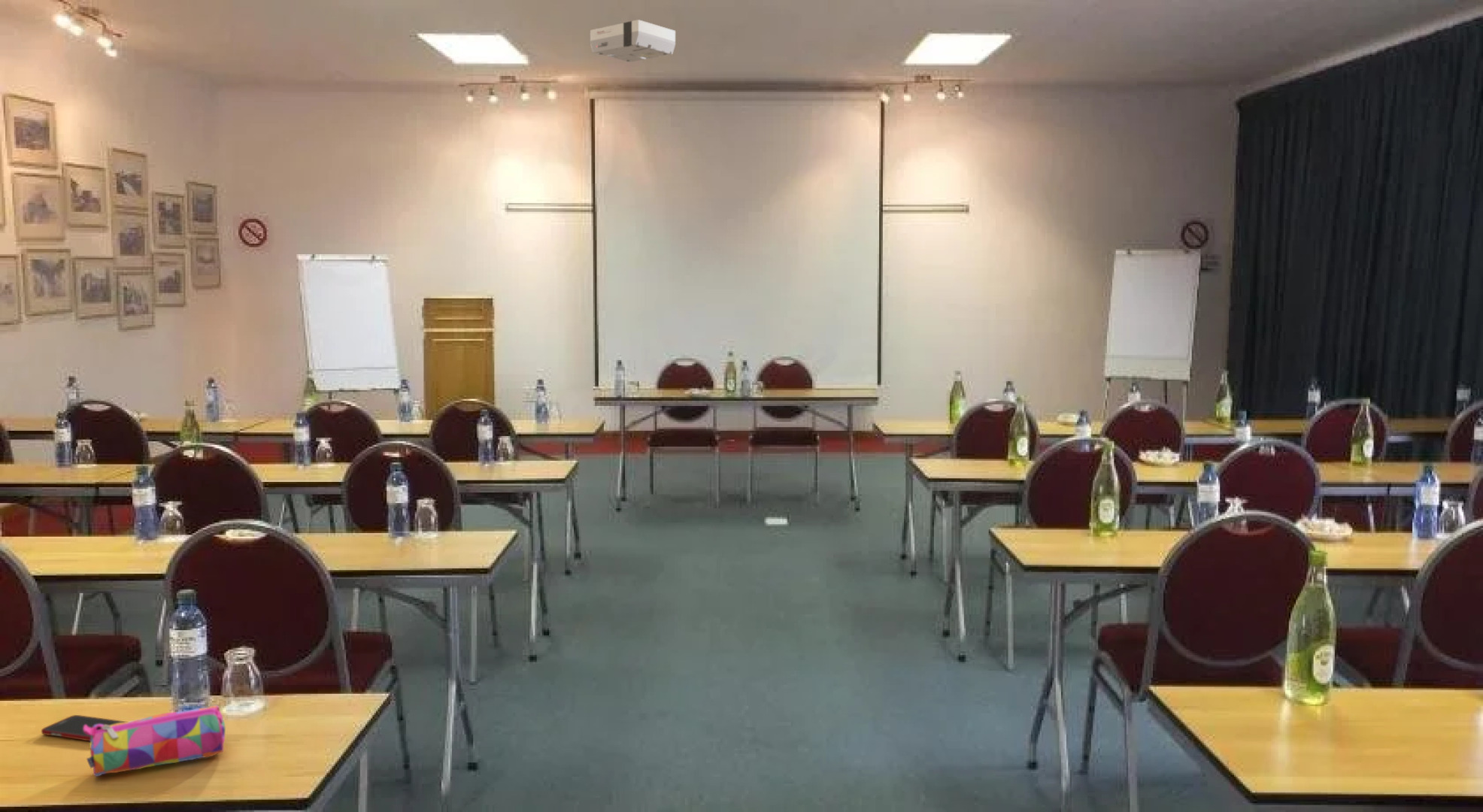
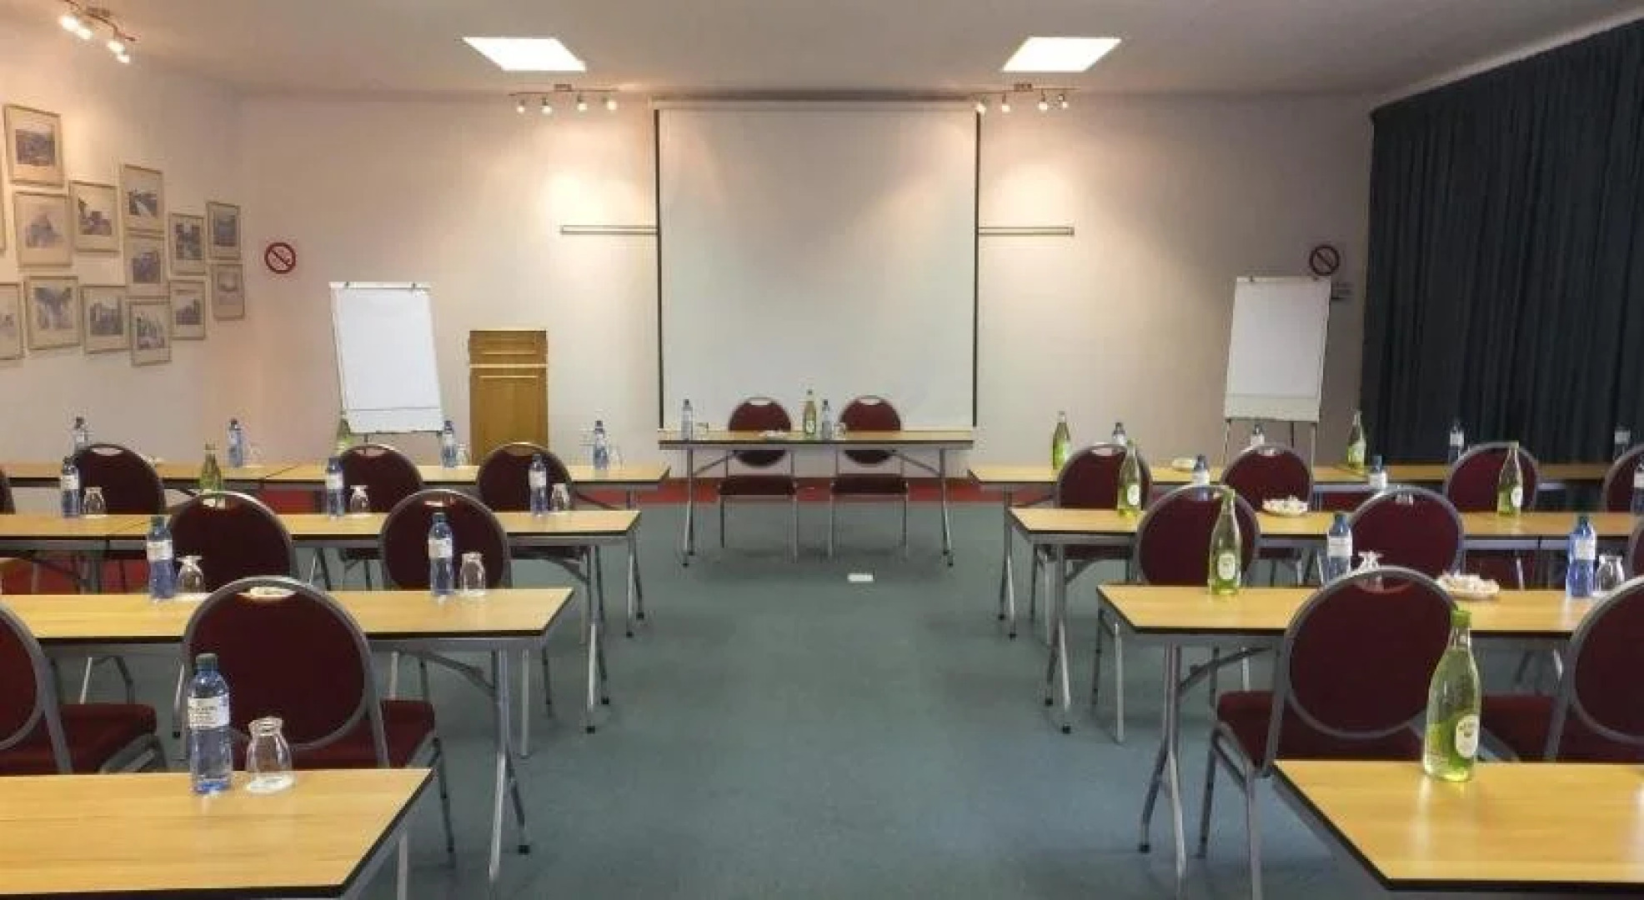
- projector (632, 42)
- pencil case (156, 739)
- cell phone (88, 726)
